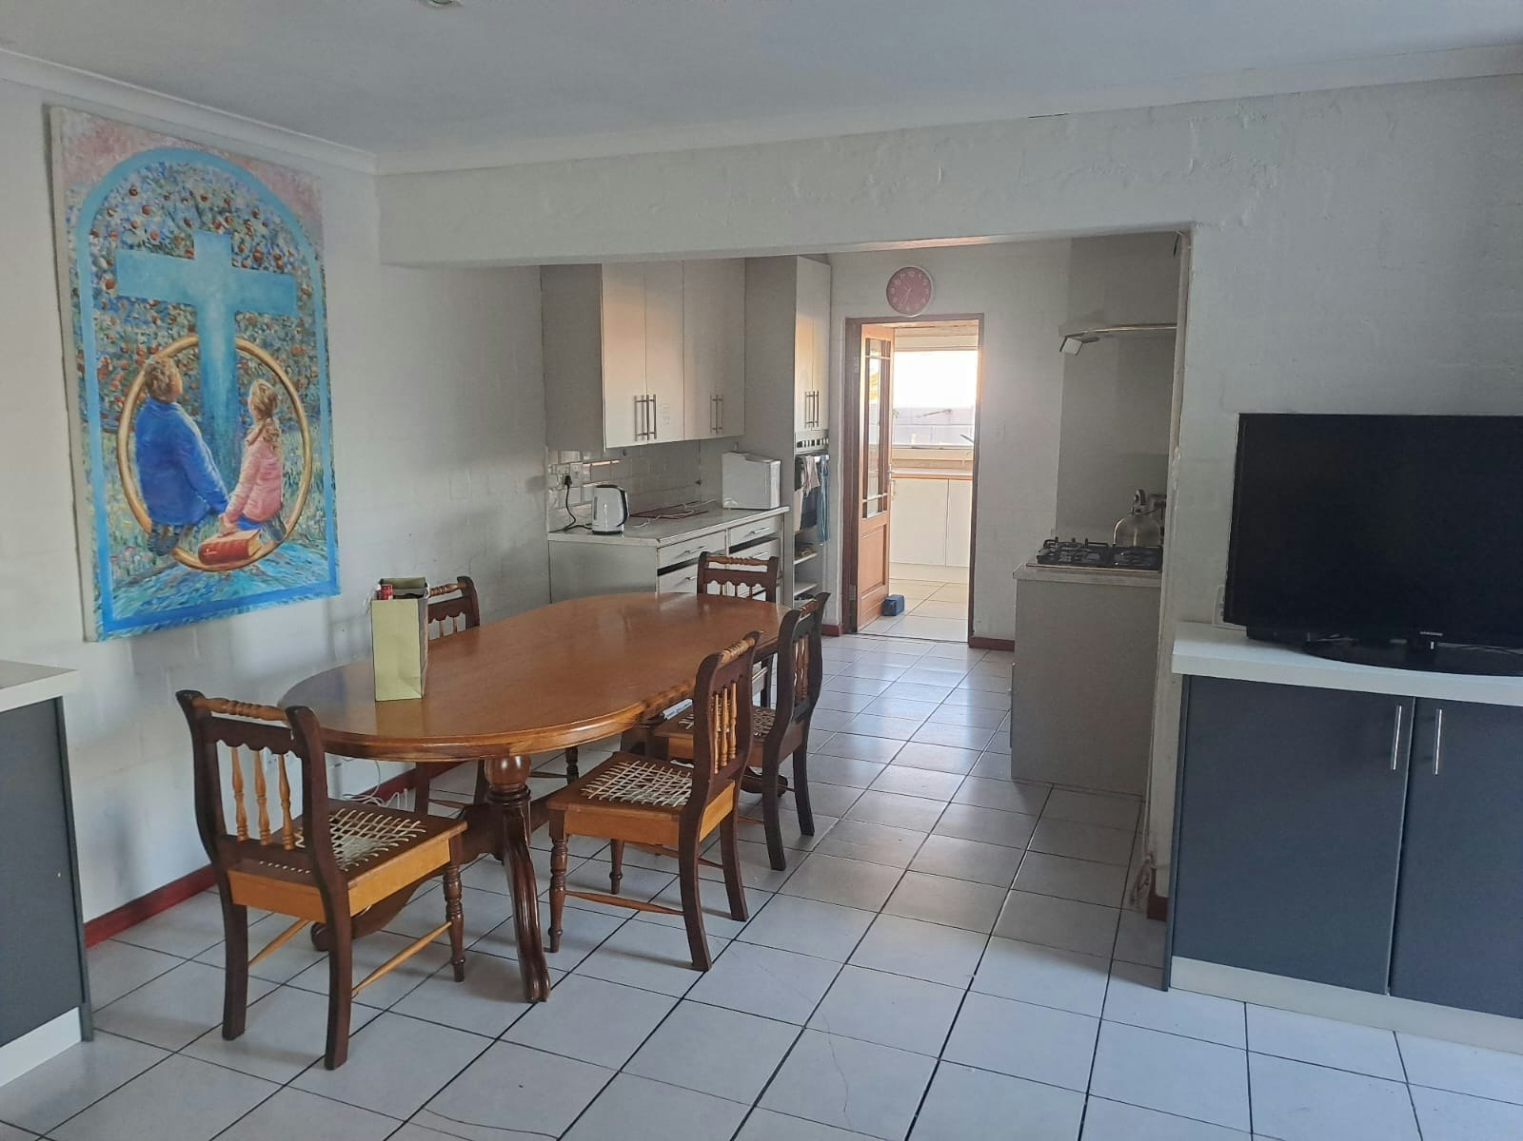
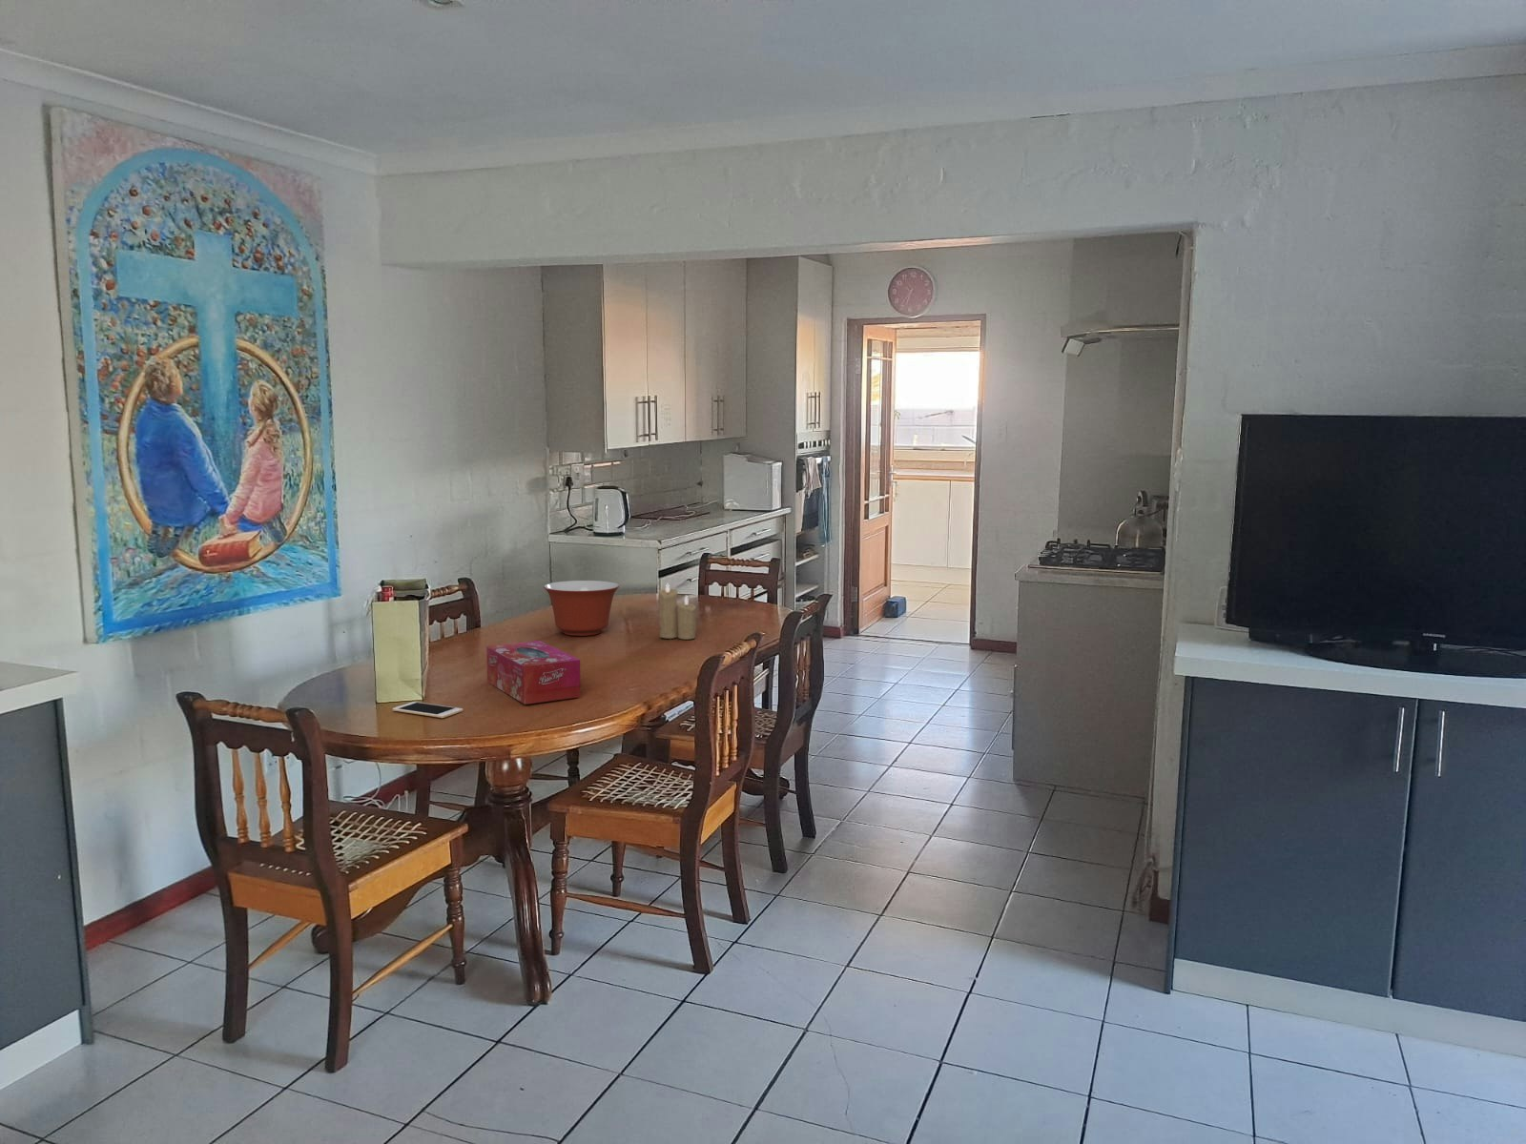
+ cell phone (428, 709)
+ candle (678, 610)
+ tissue box (532, 671)
+ mixing bowl (582, 608)
